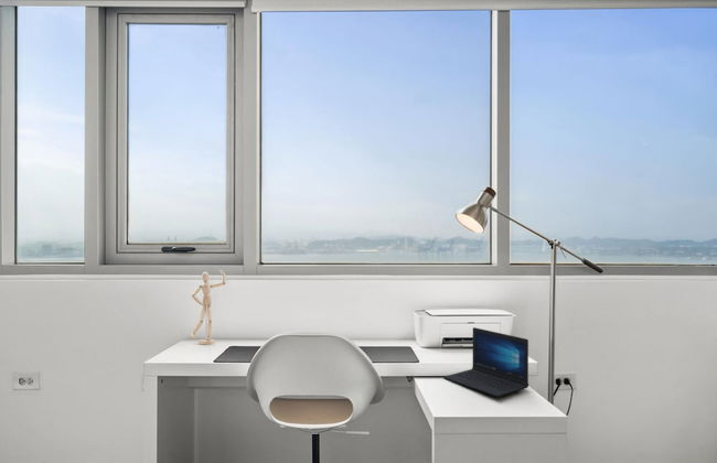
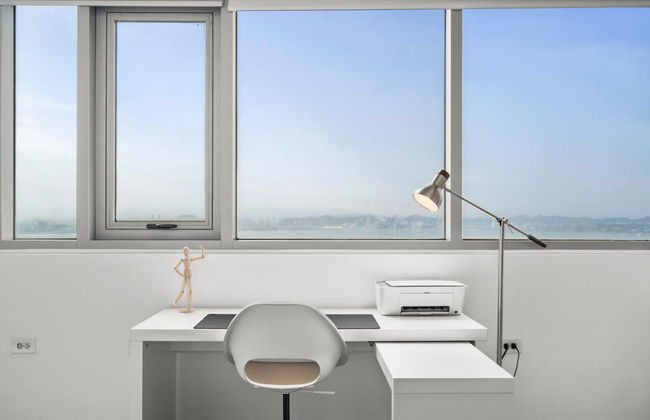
- laptop (484, 359)
